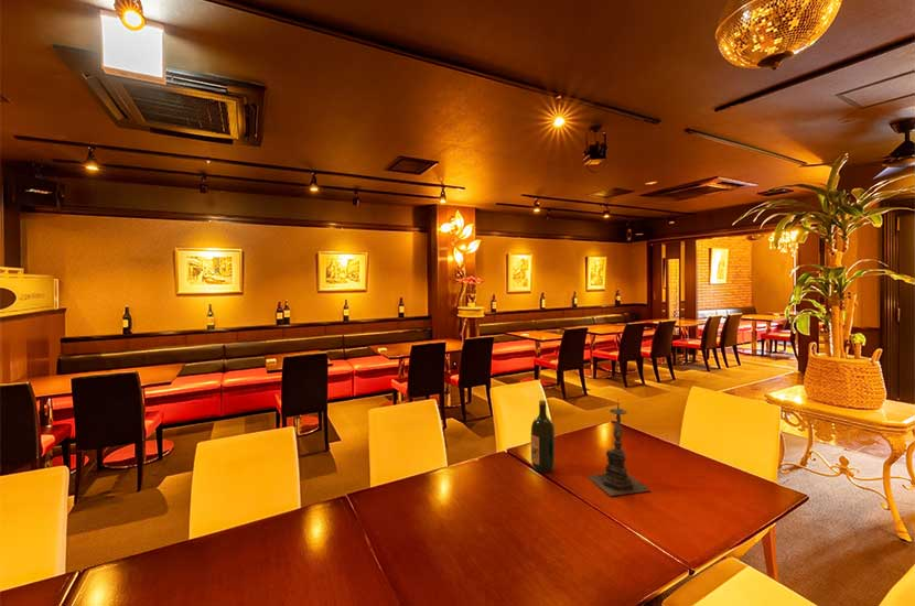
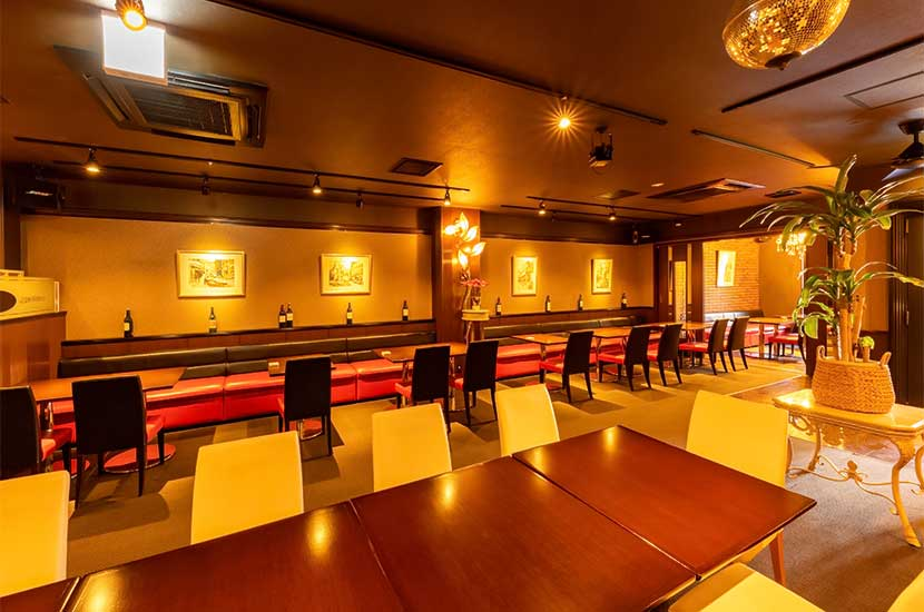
- candle holder (617, 440)
- wine bottle (542, 434)
